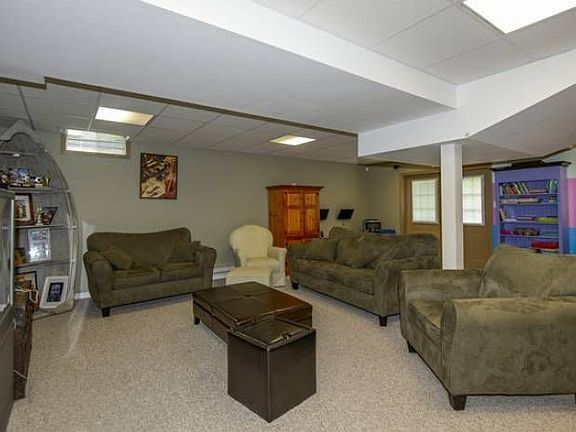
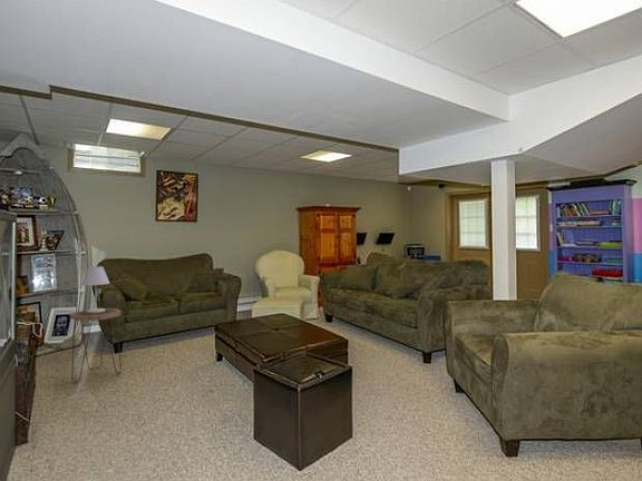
+ table lamp (95, 288)
+ side table (103, 346)
